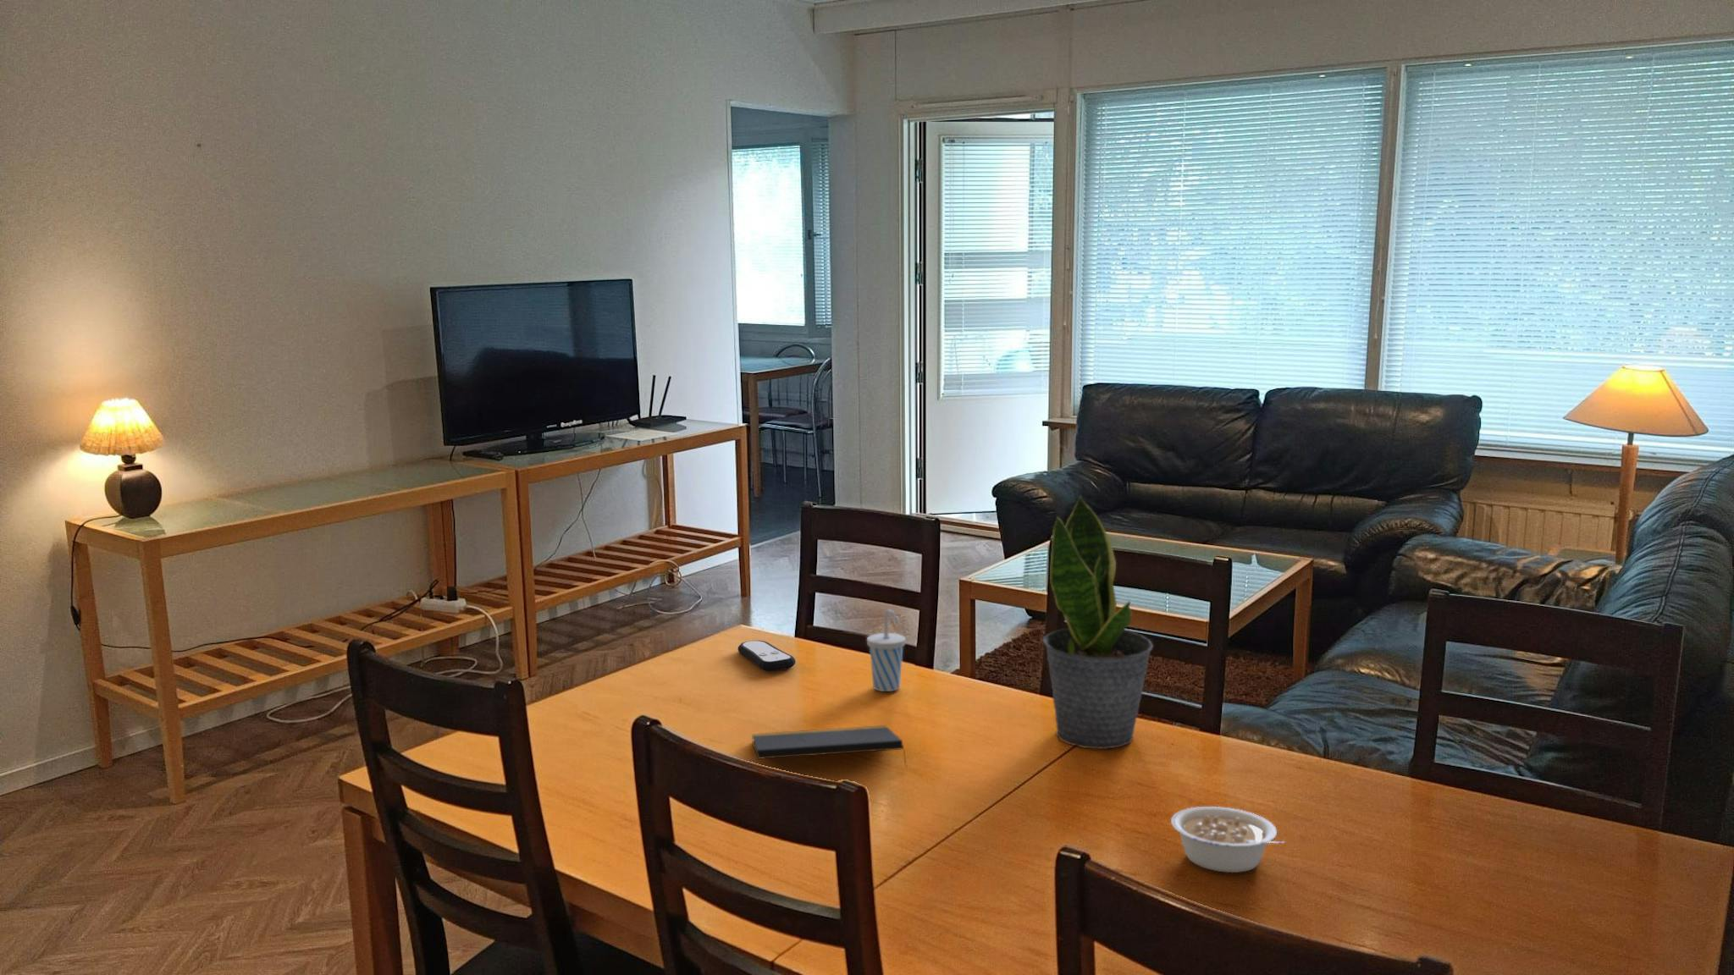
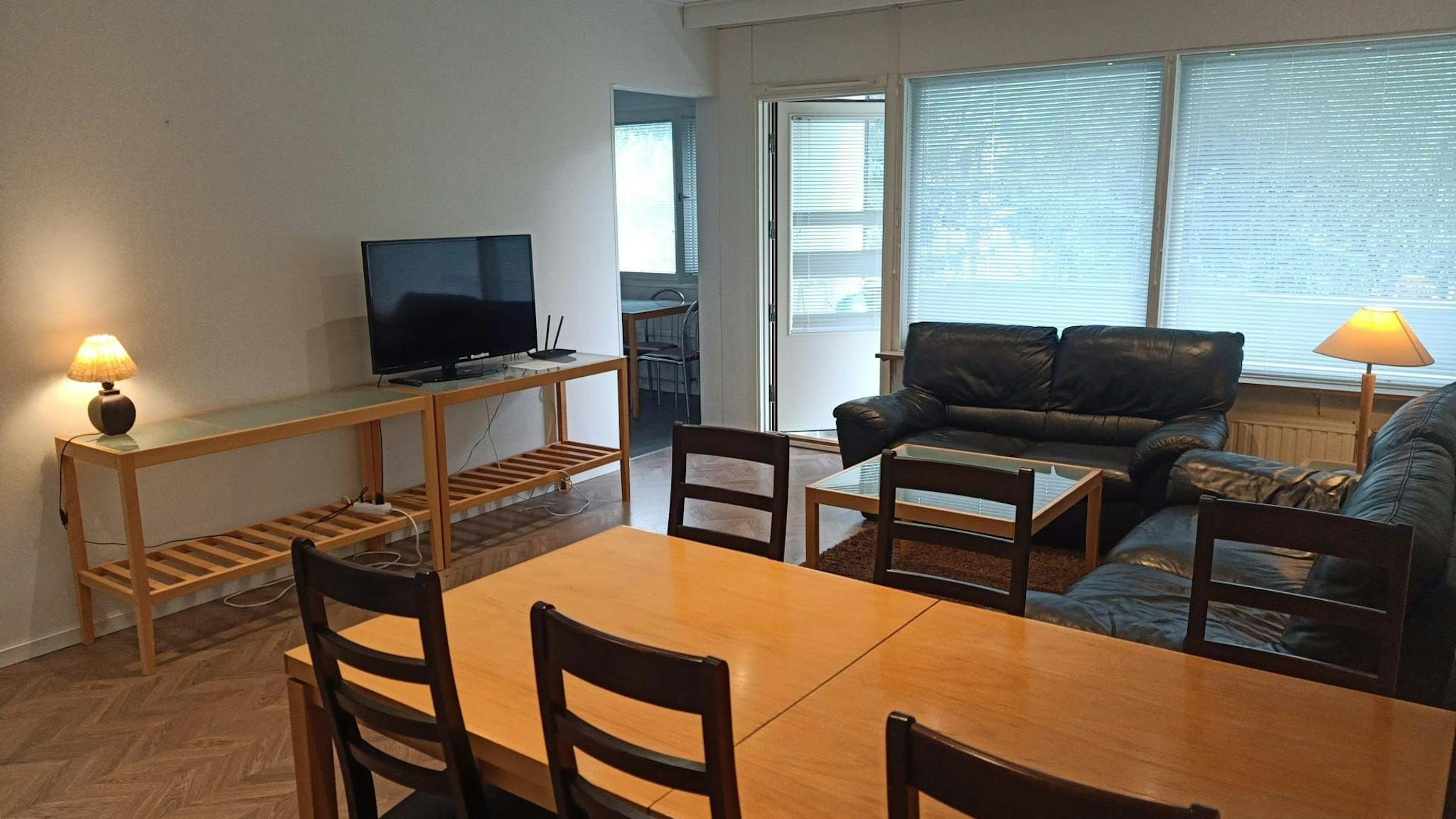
- cup (887, 649)
- legume (1227, 839)
- notepad (824, 742)
- potted plant (1098, 620)
- remote control (765, 655)
